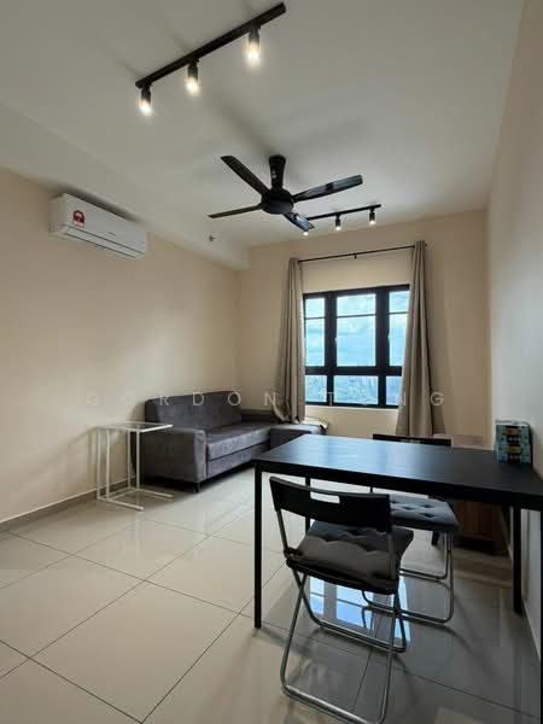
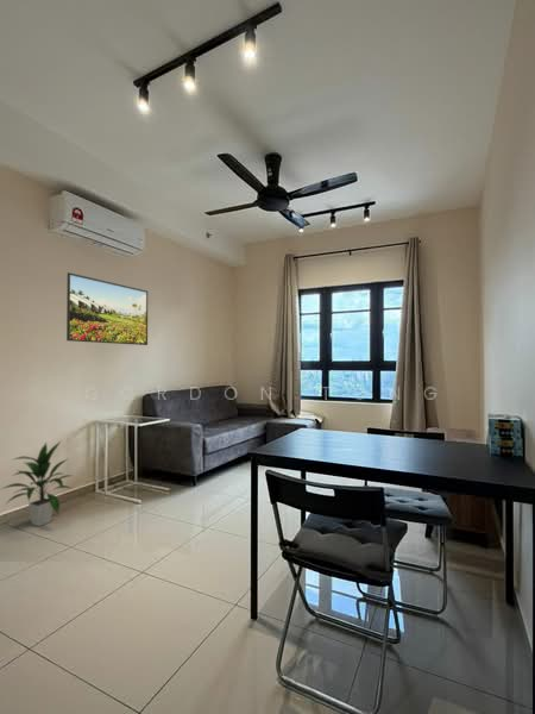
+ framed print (112, 313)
+ indoor plant (40, 483)
